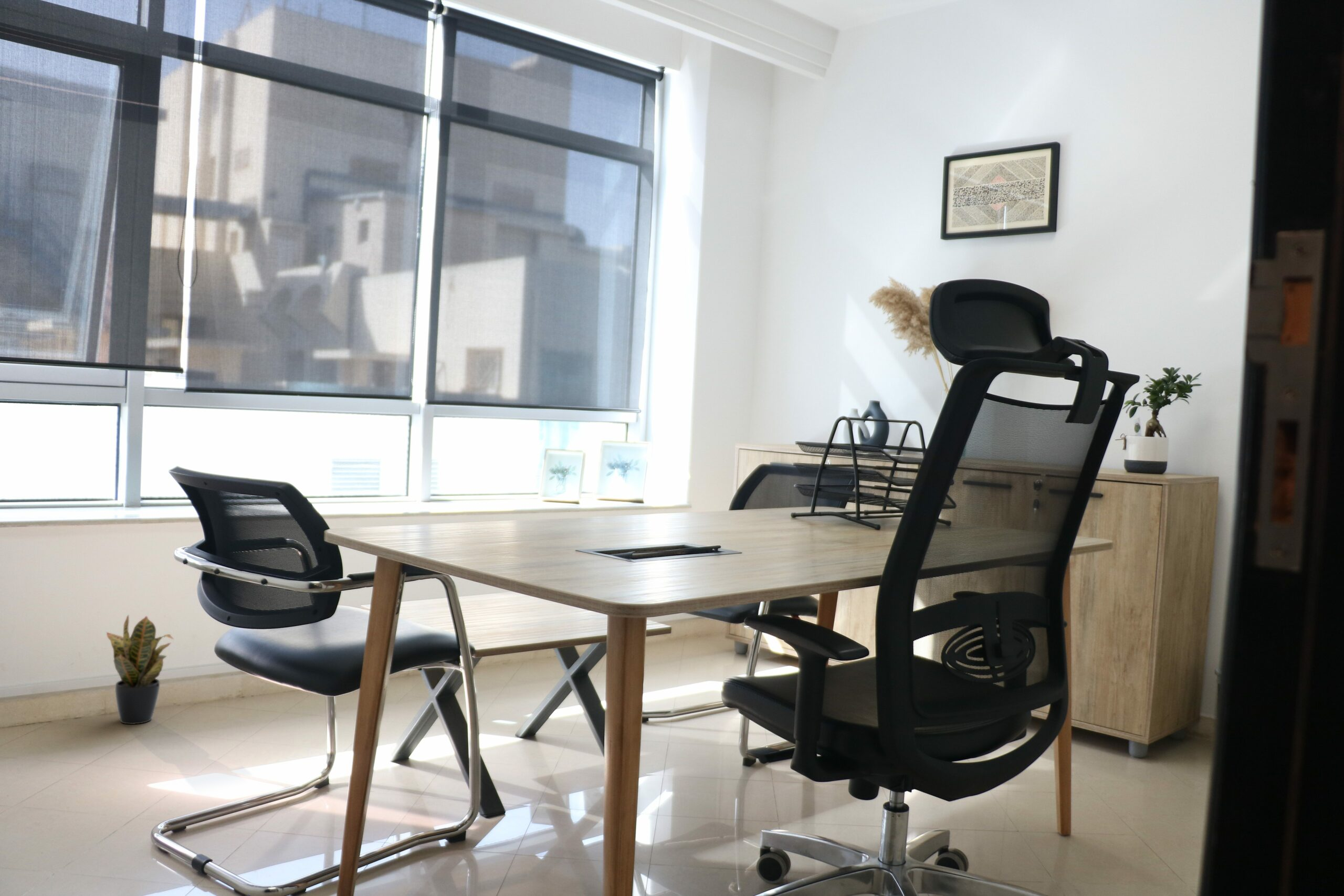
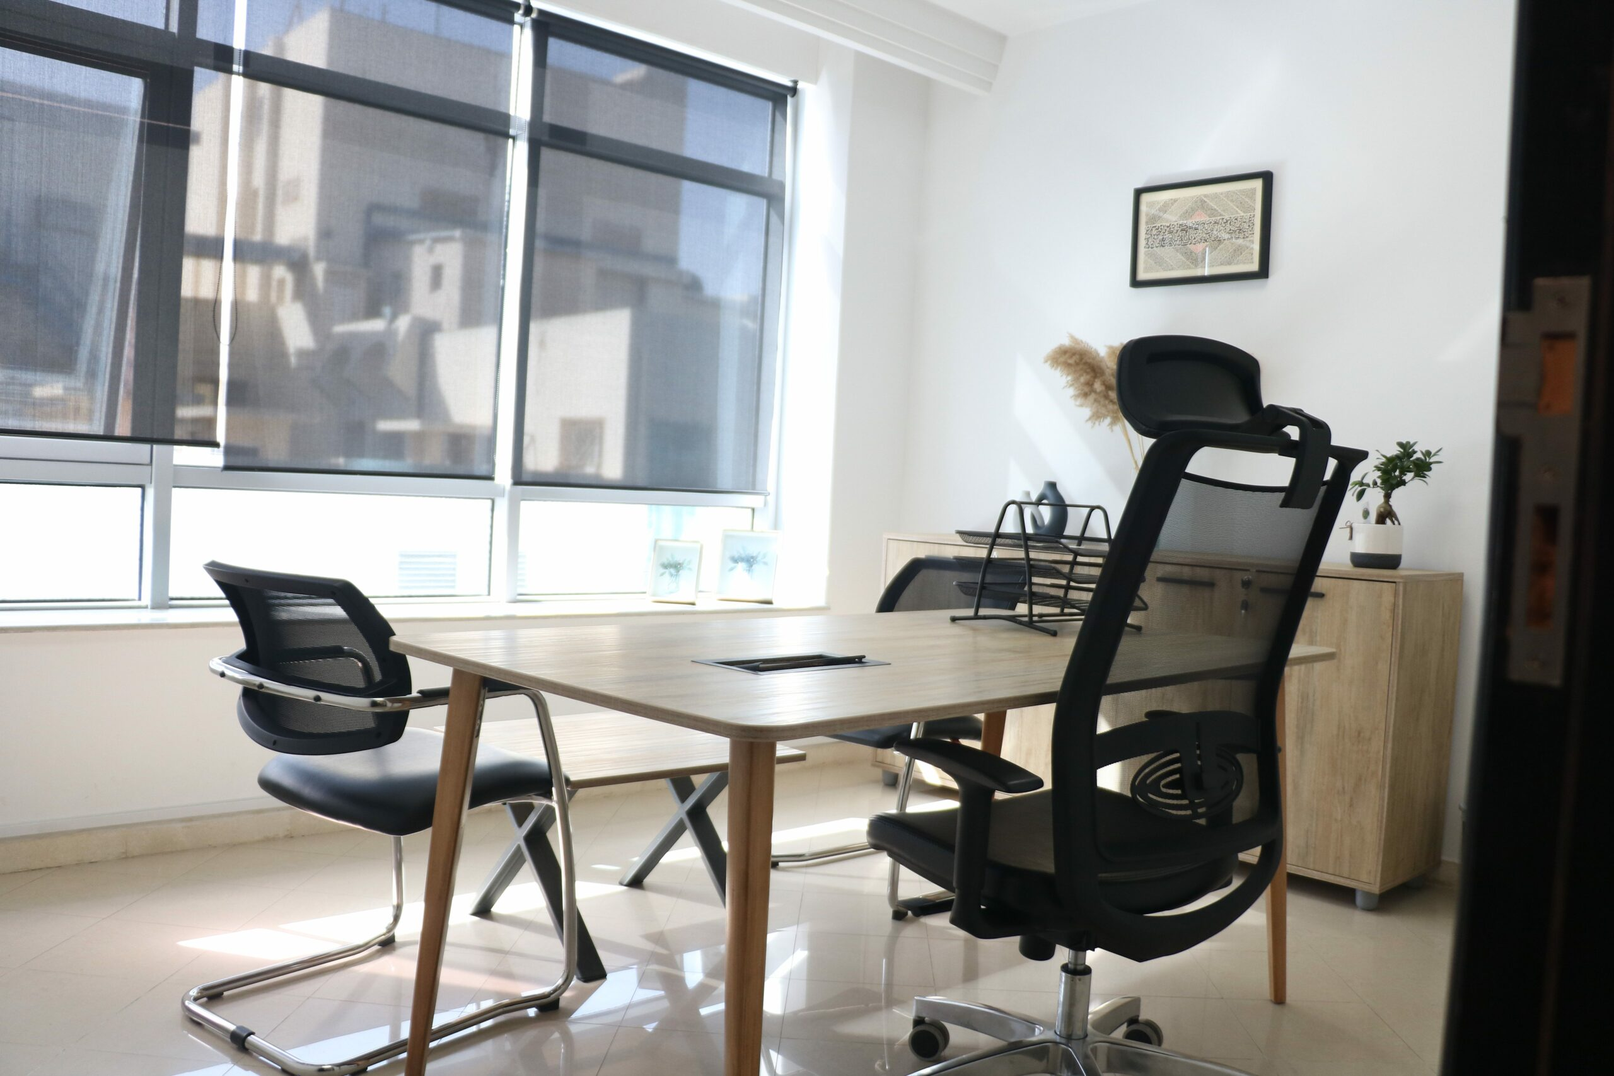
- potted plant (142, 665)
